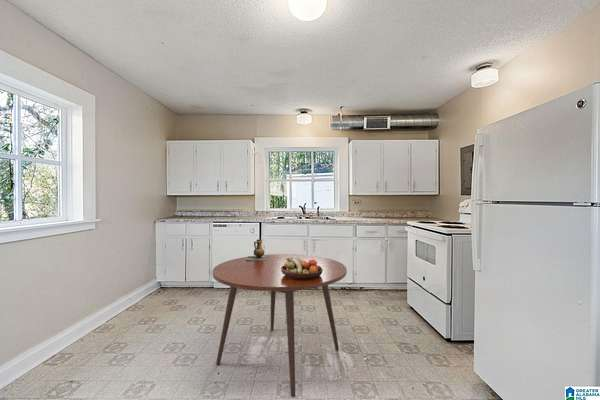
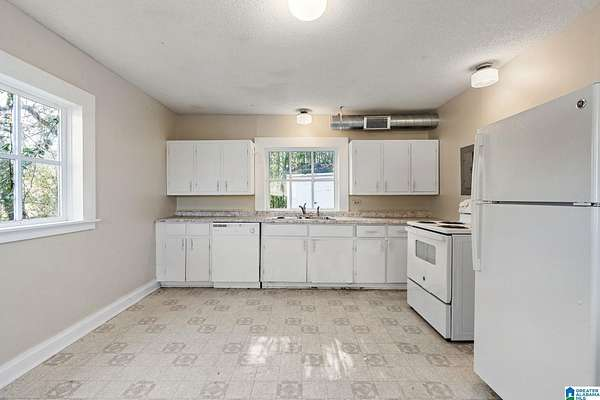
- dining table (286, 311)
- pitcher (256, 248)
- fruit bowl (301, 266)
